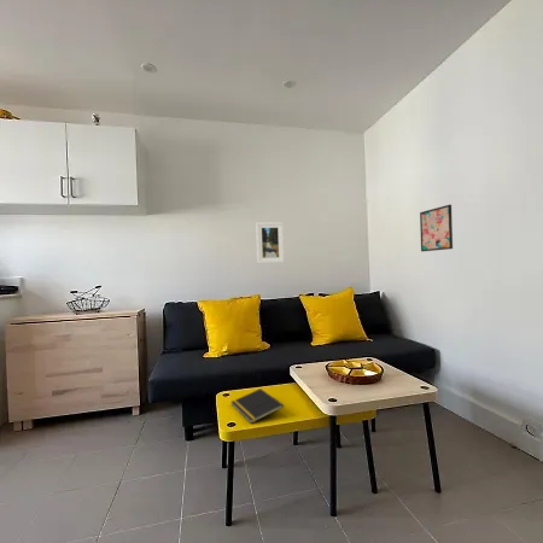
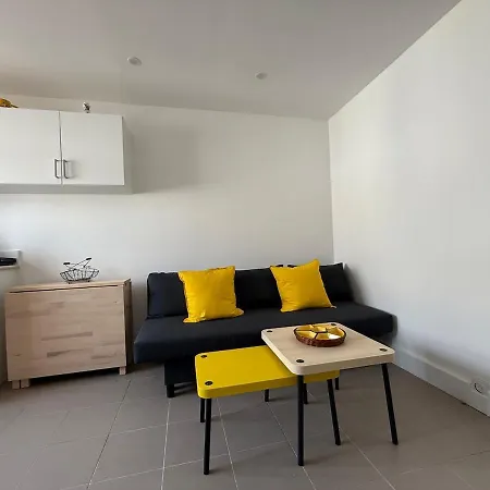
- notepad (256, 404)
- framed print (269, 243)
- wall art (434, 229)
